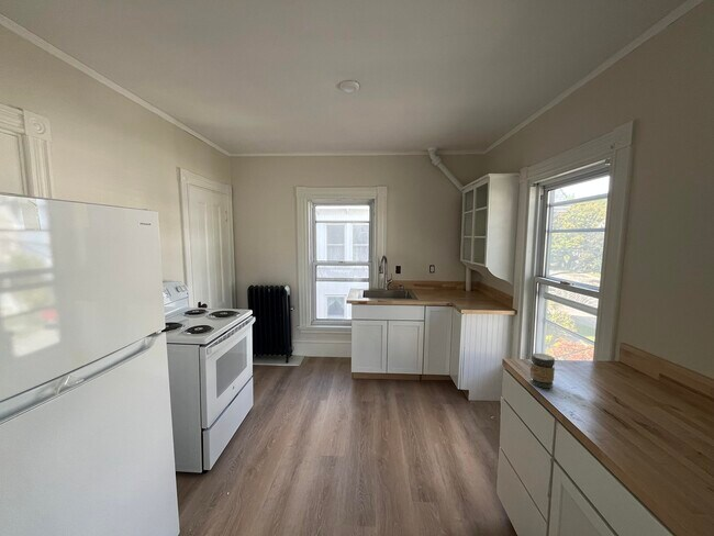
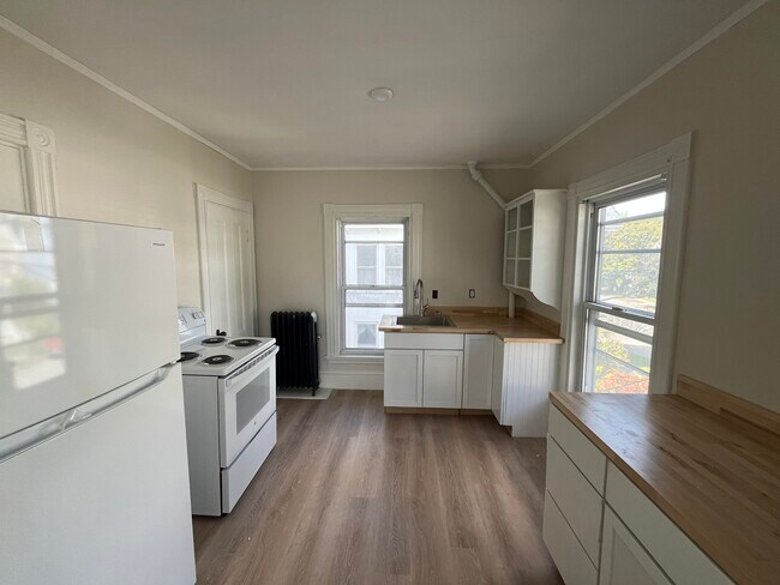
- jar (542, 369)
